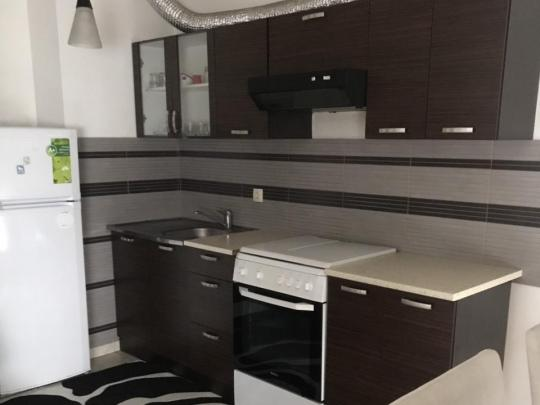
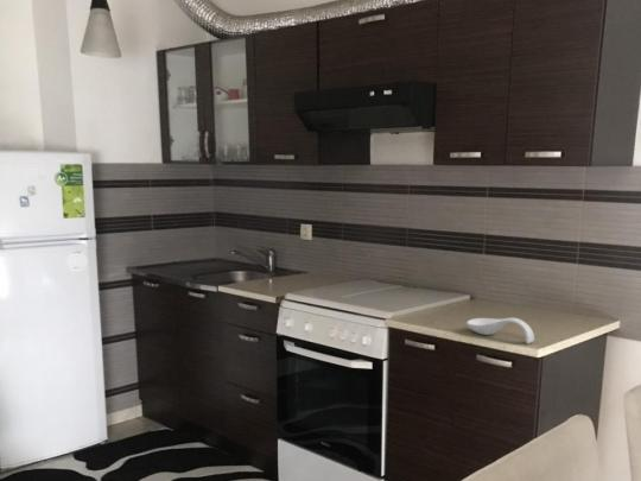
+ spoon rest (499, 325)
